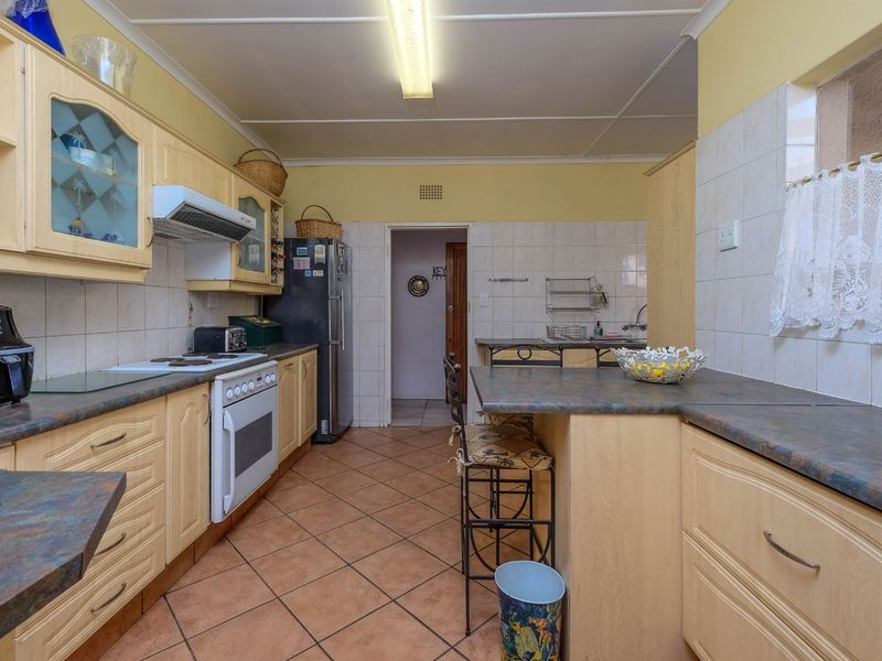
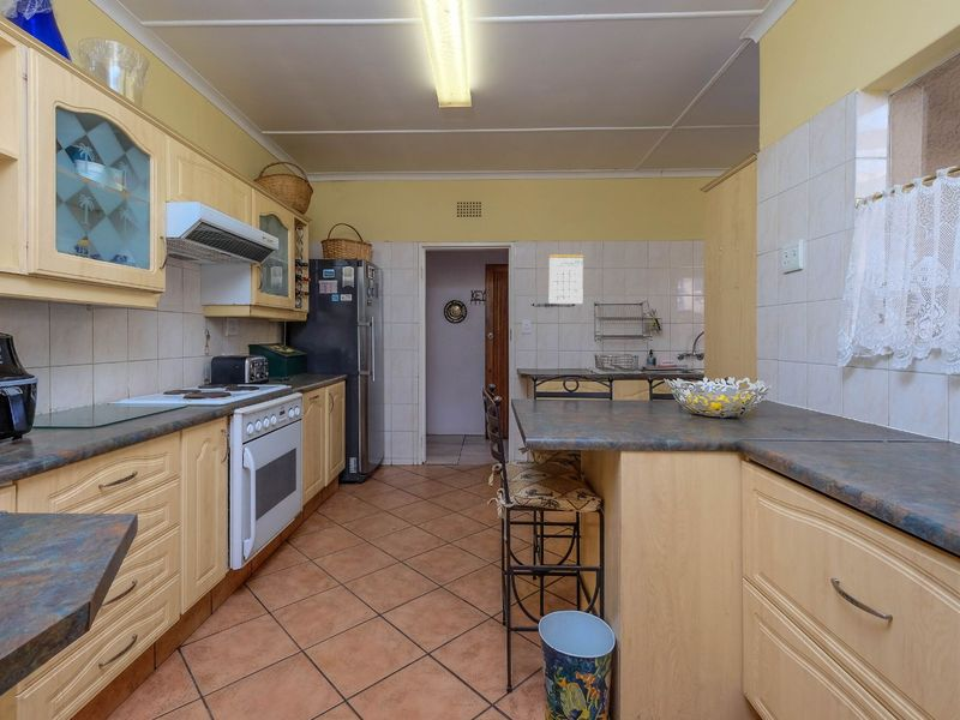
+ calendar (565, 274)
